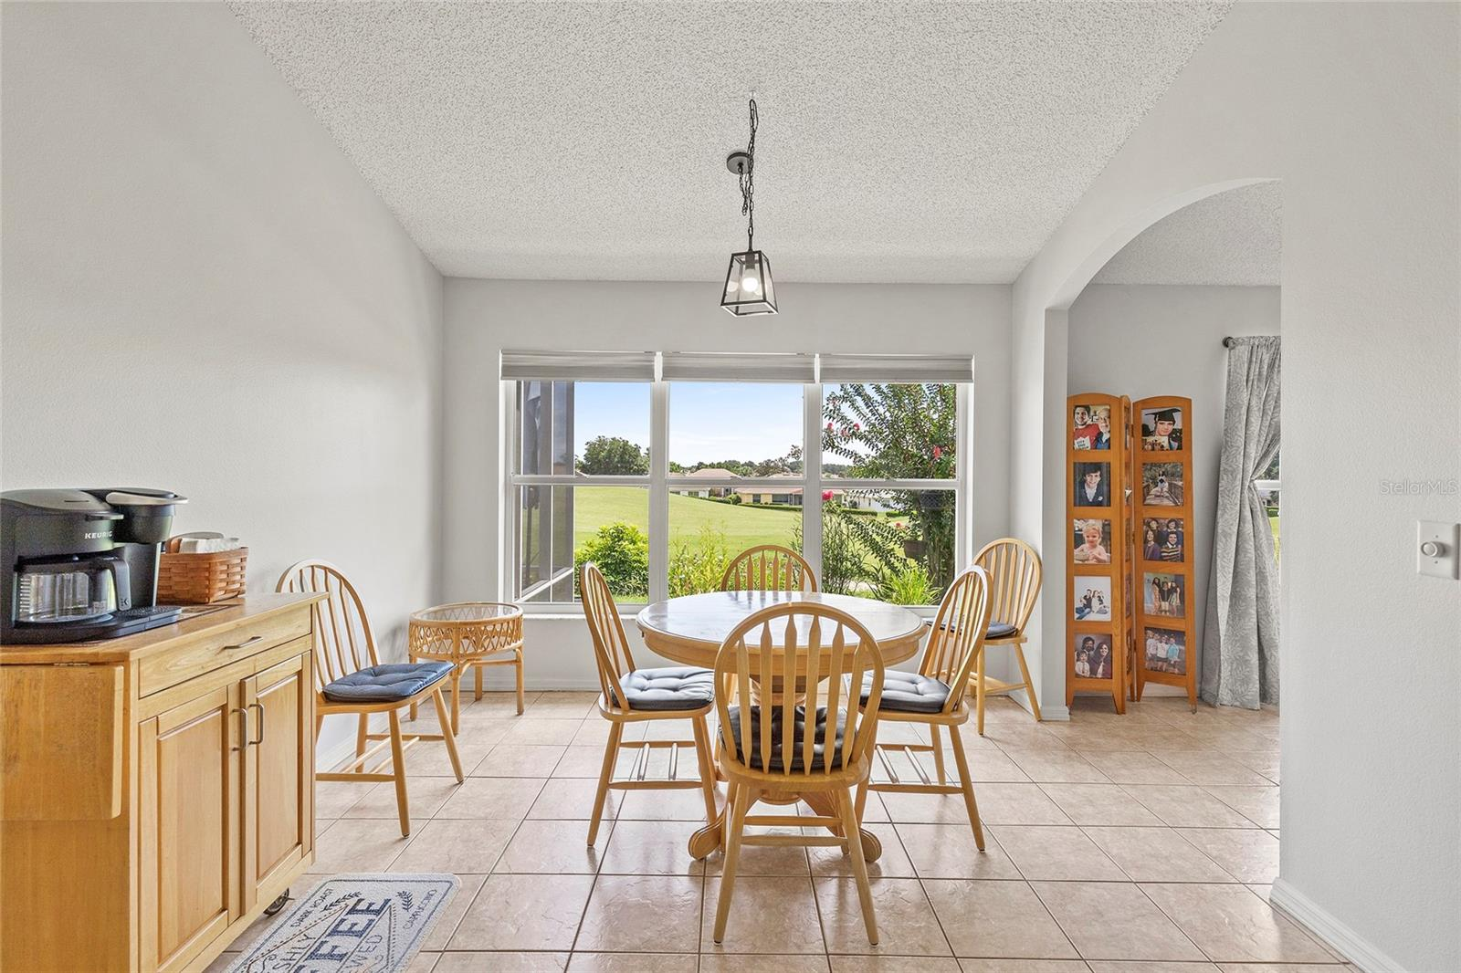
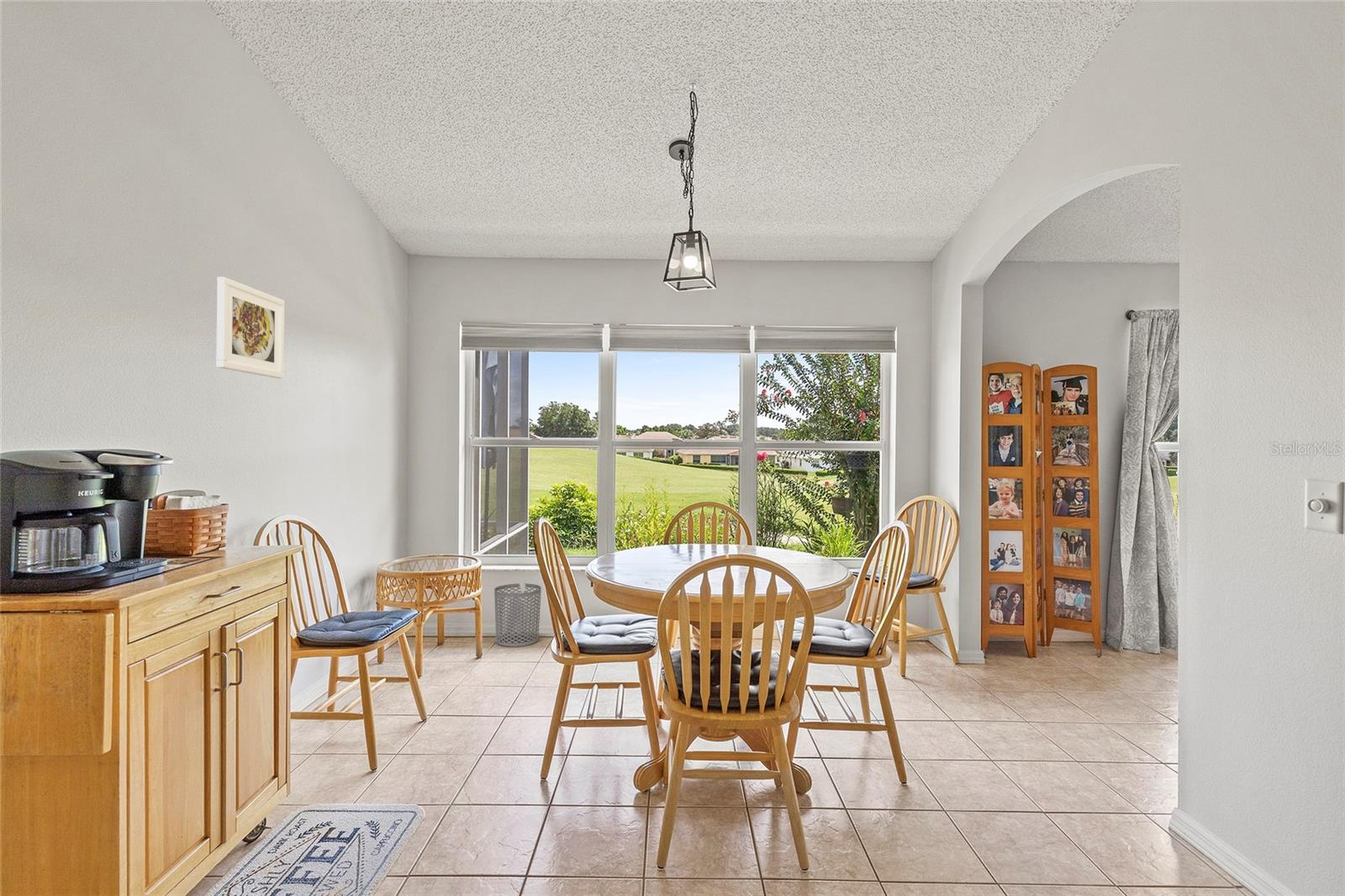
+ waste bin (518, 614)
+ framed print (252, 331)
